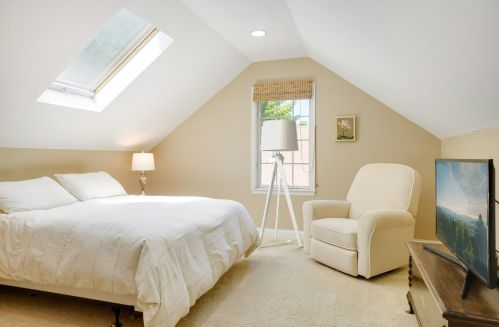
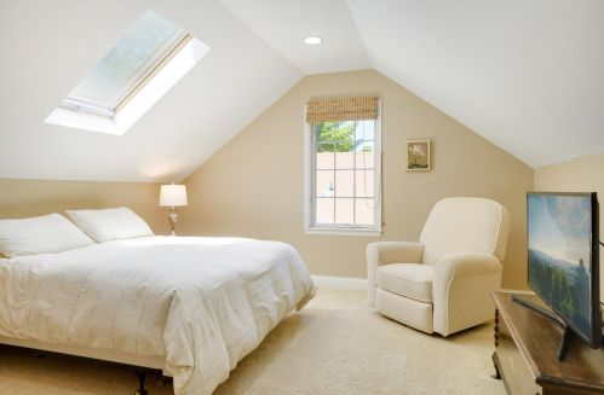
- floor lamp (281, 182)
